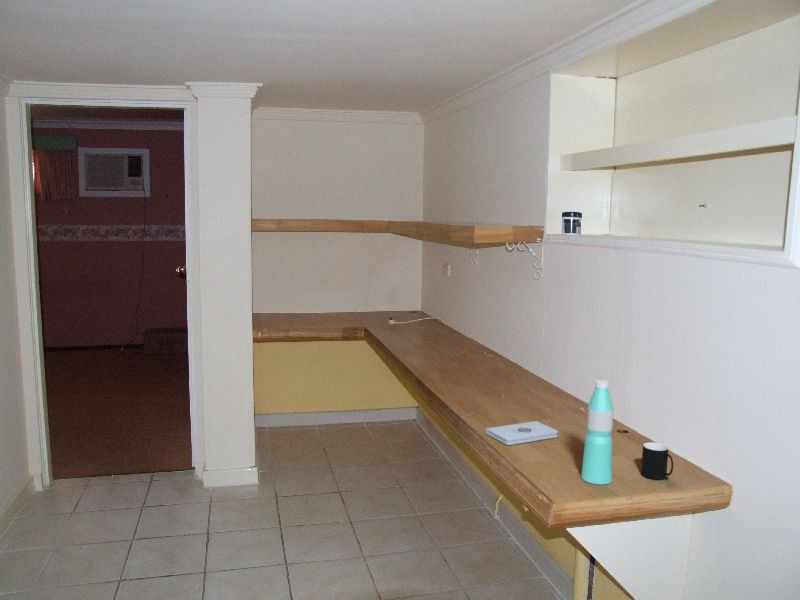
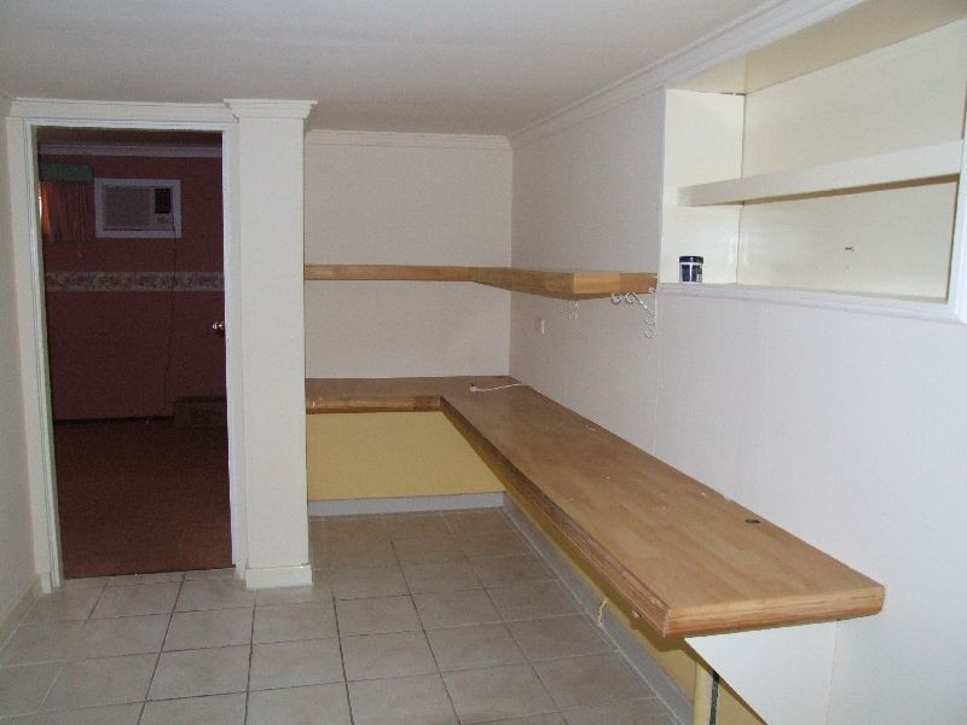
- cup (658, 462)
- notepad (522, 432)
- water bottle (599, 430)
